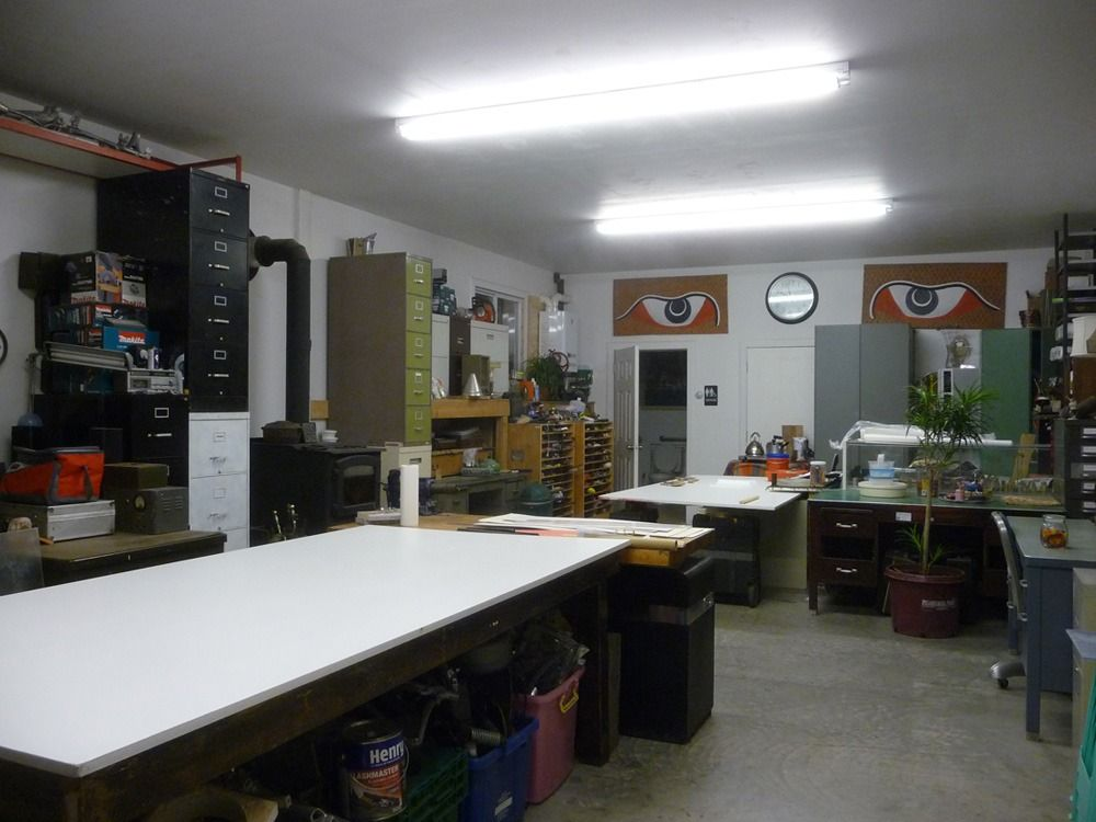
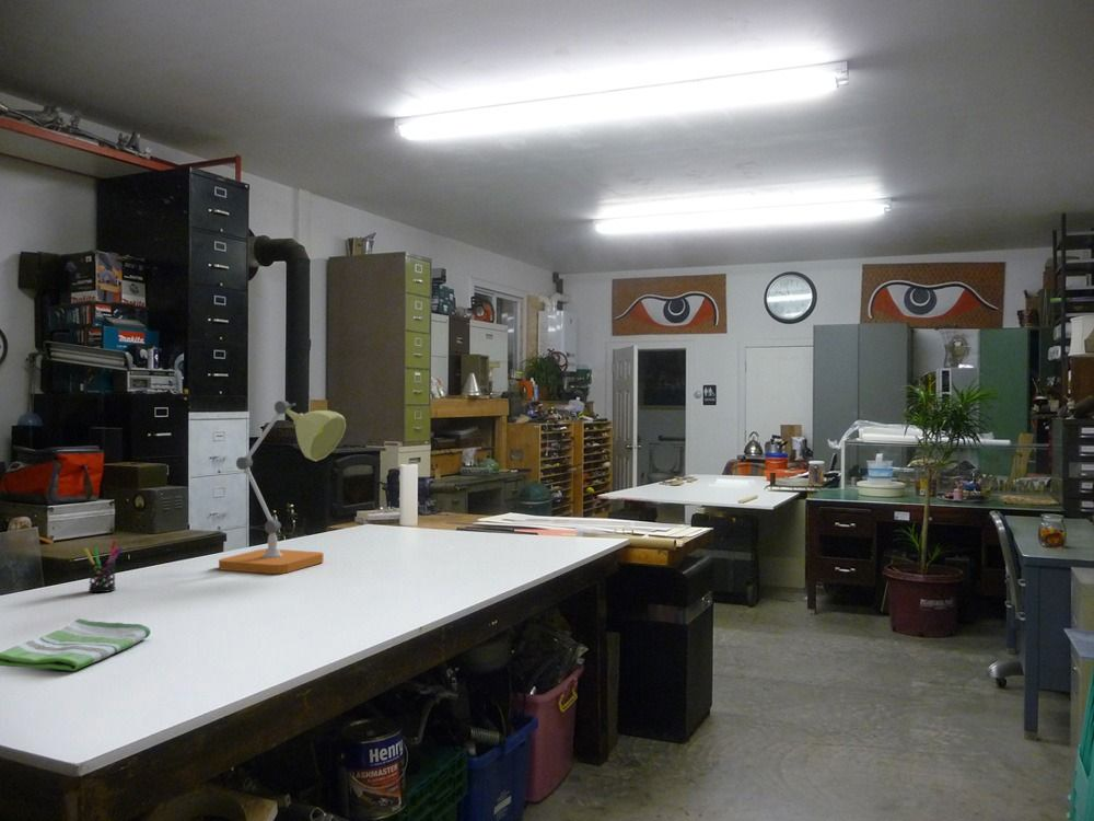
+ dish towel (77, 643)
+ desk lamp (260, 494)
+ pen holder (102, 565)
